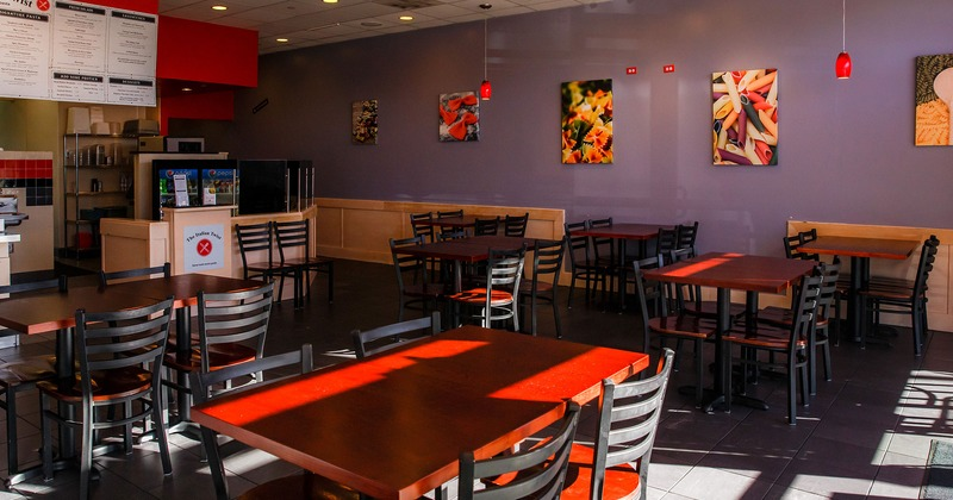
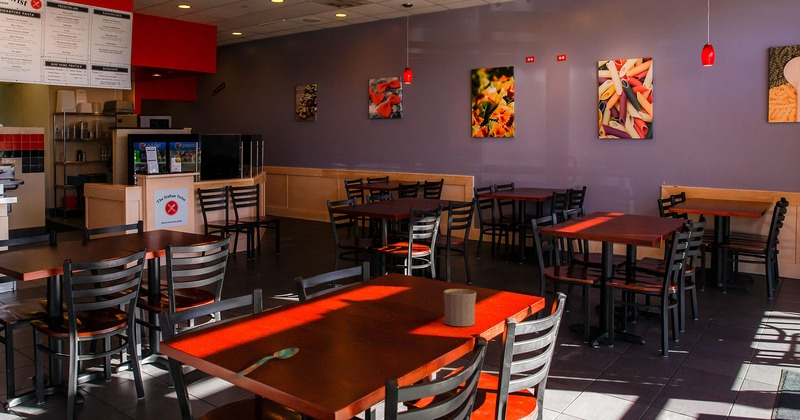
+ spoon (267, 359)
+ cup (459, 307)
